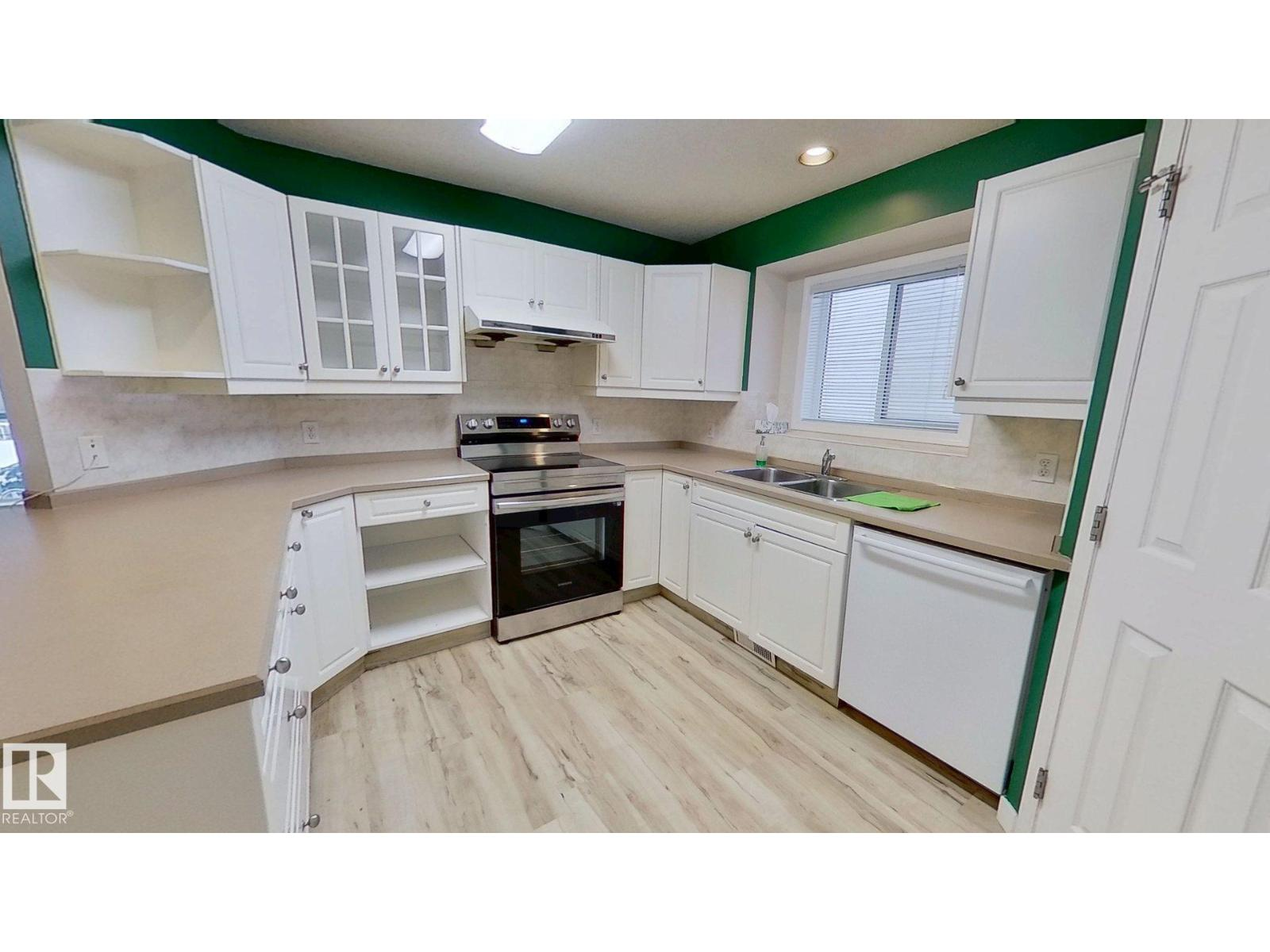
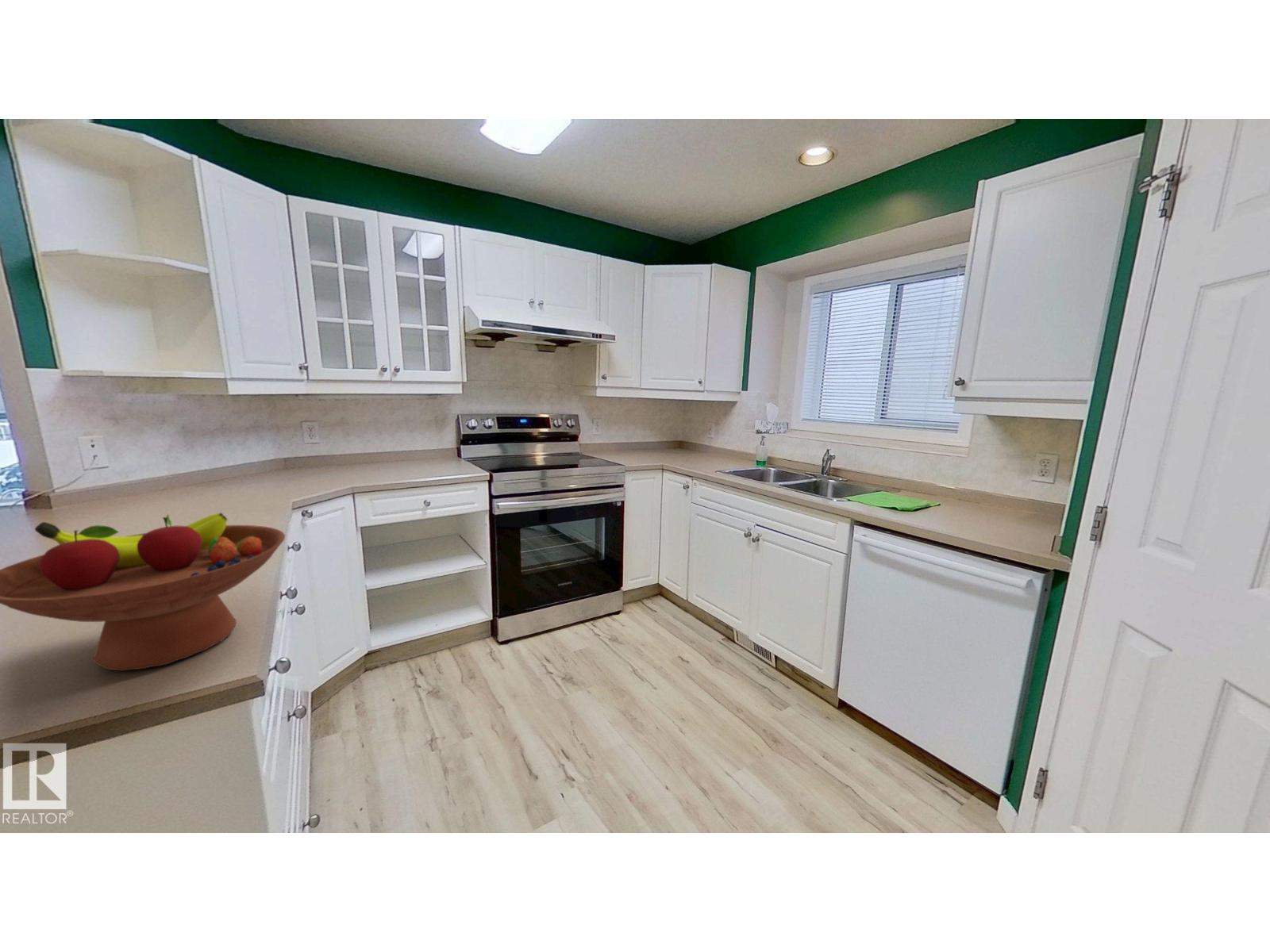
+ fruit bowl (160, 582)
